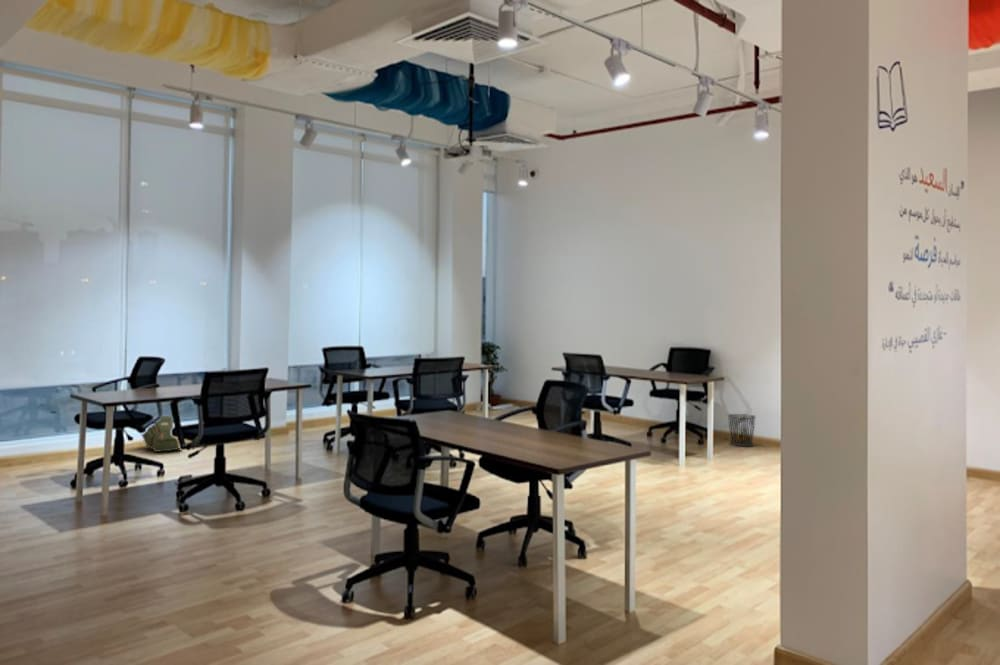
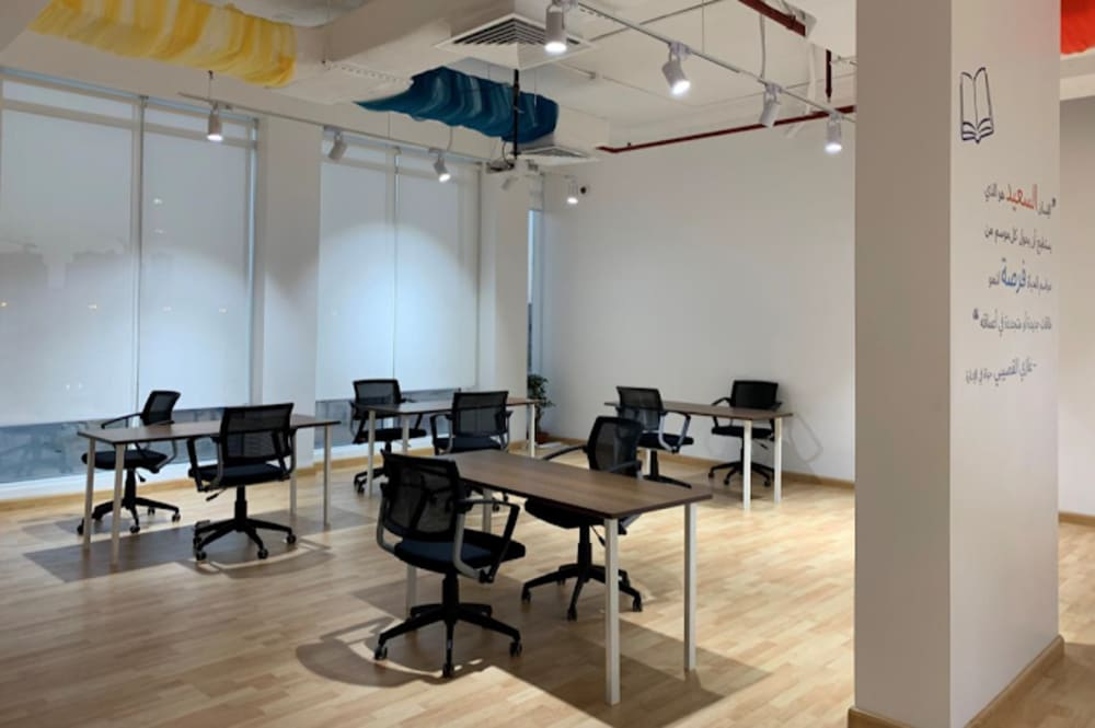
- waste bin (742, 429)
- backpack (162, 433)
